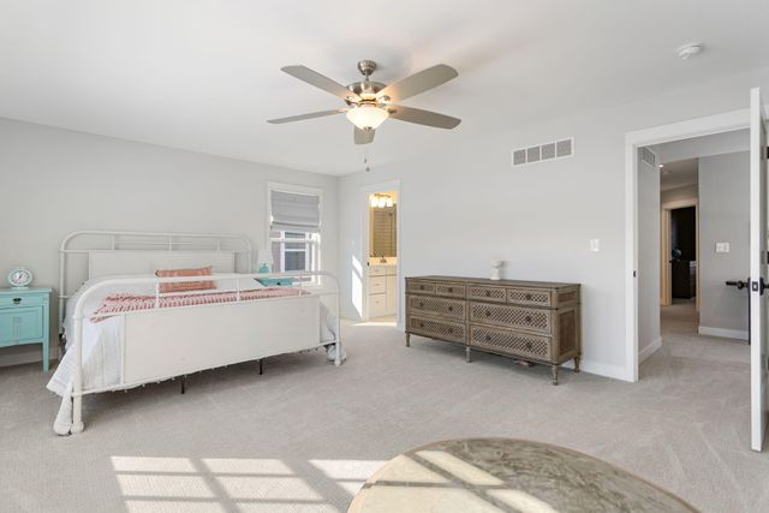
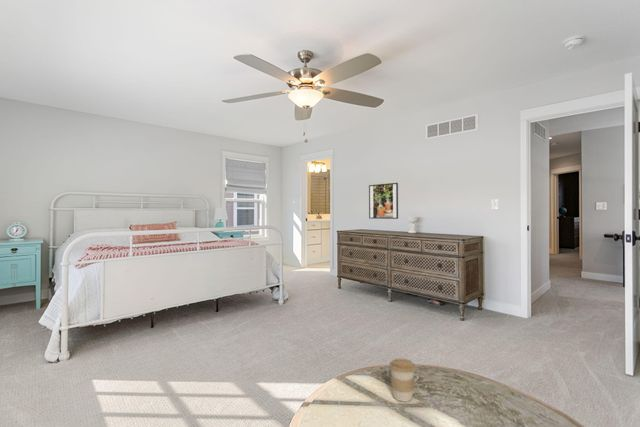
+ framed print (382, 201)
+ coffee cup (402, 378)
